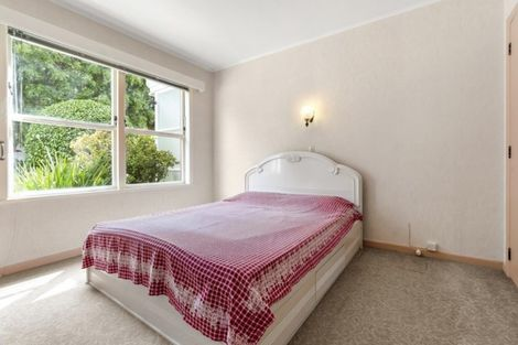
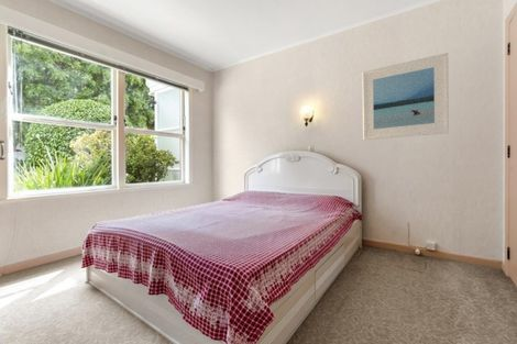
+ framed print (402, 100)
